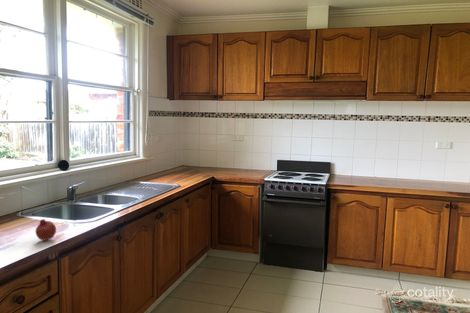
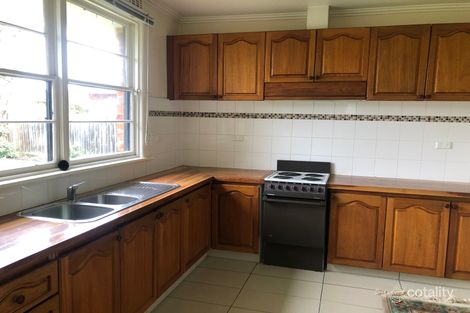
- fruit (46, 229)
